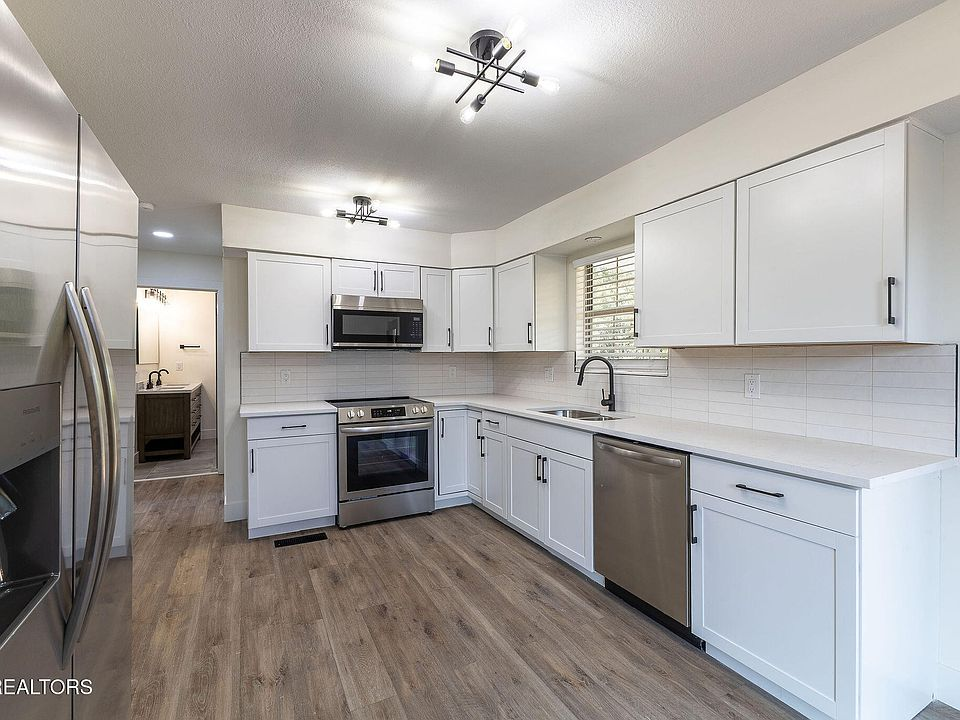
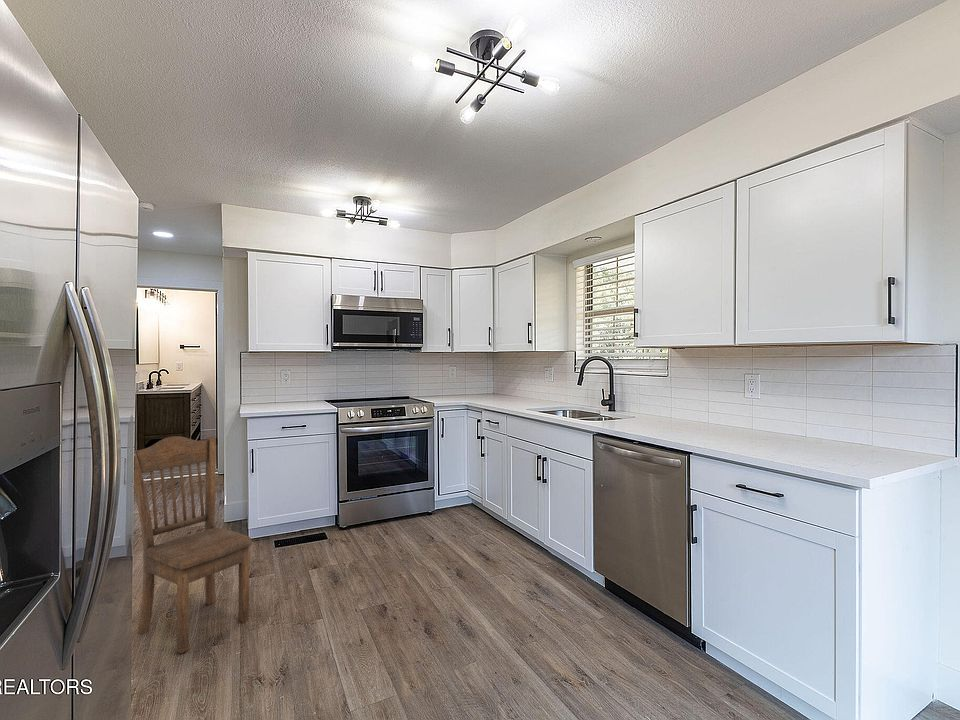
+ dining chair (194, 533)
